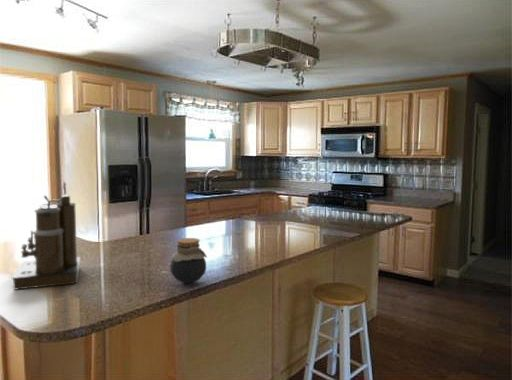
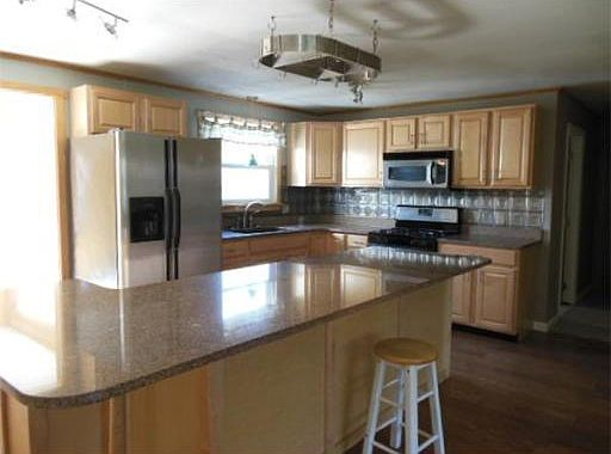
- coffee maker (47, 230)
- jar (190, 260)
